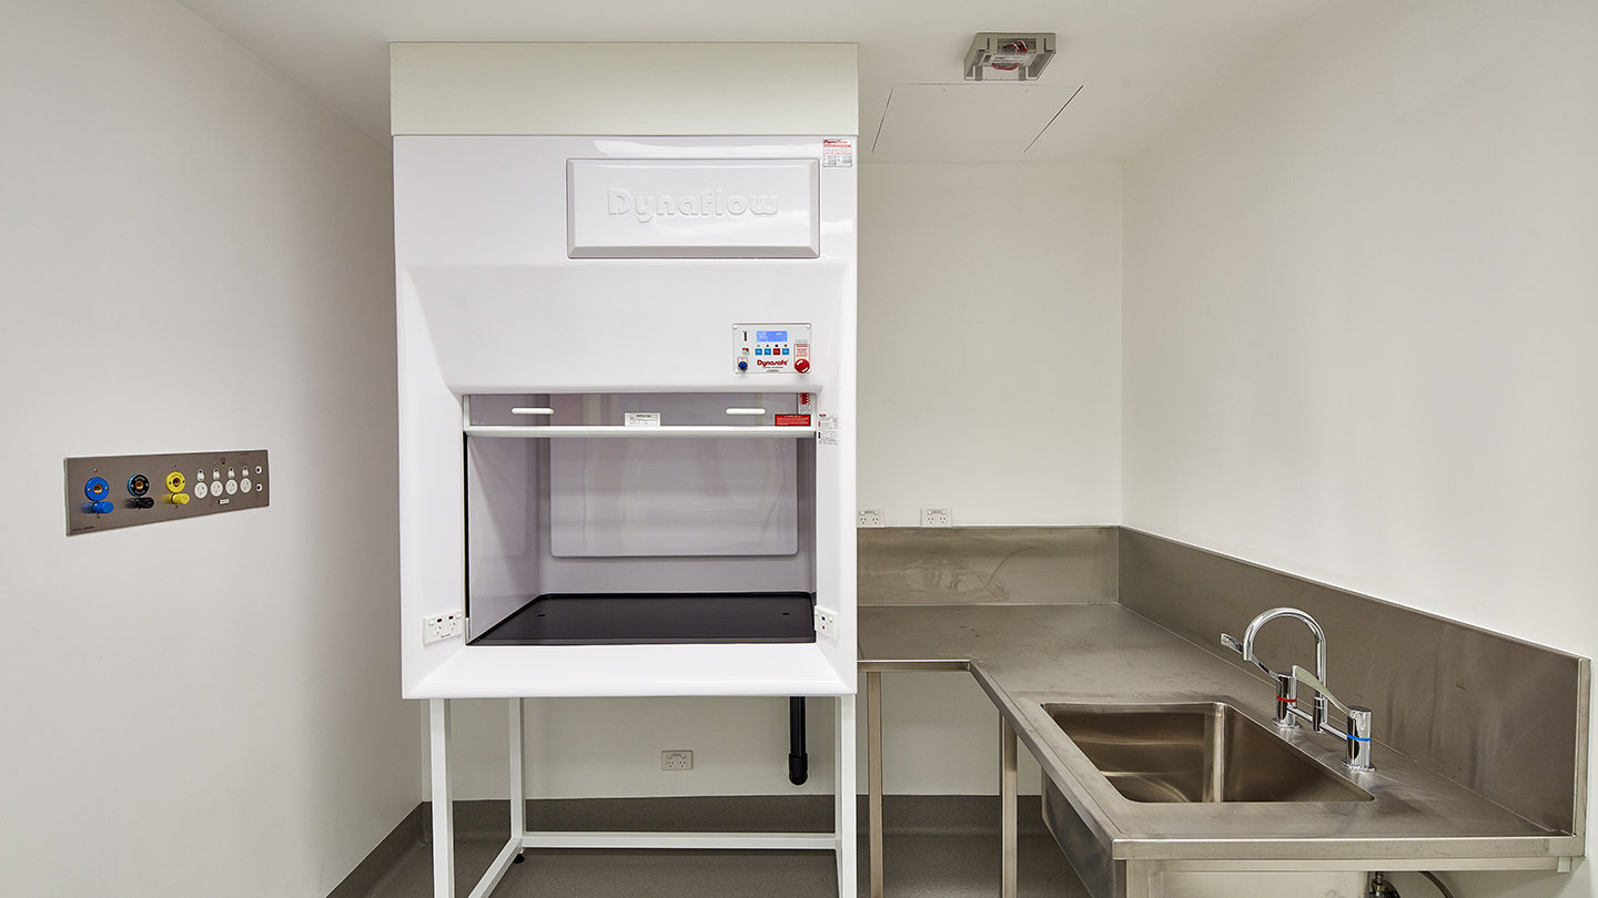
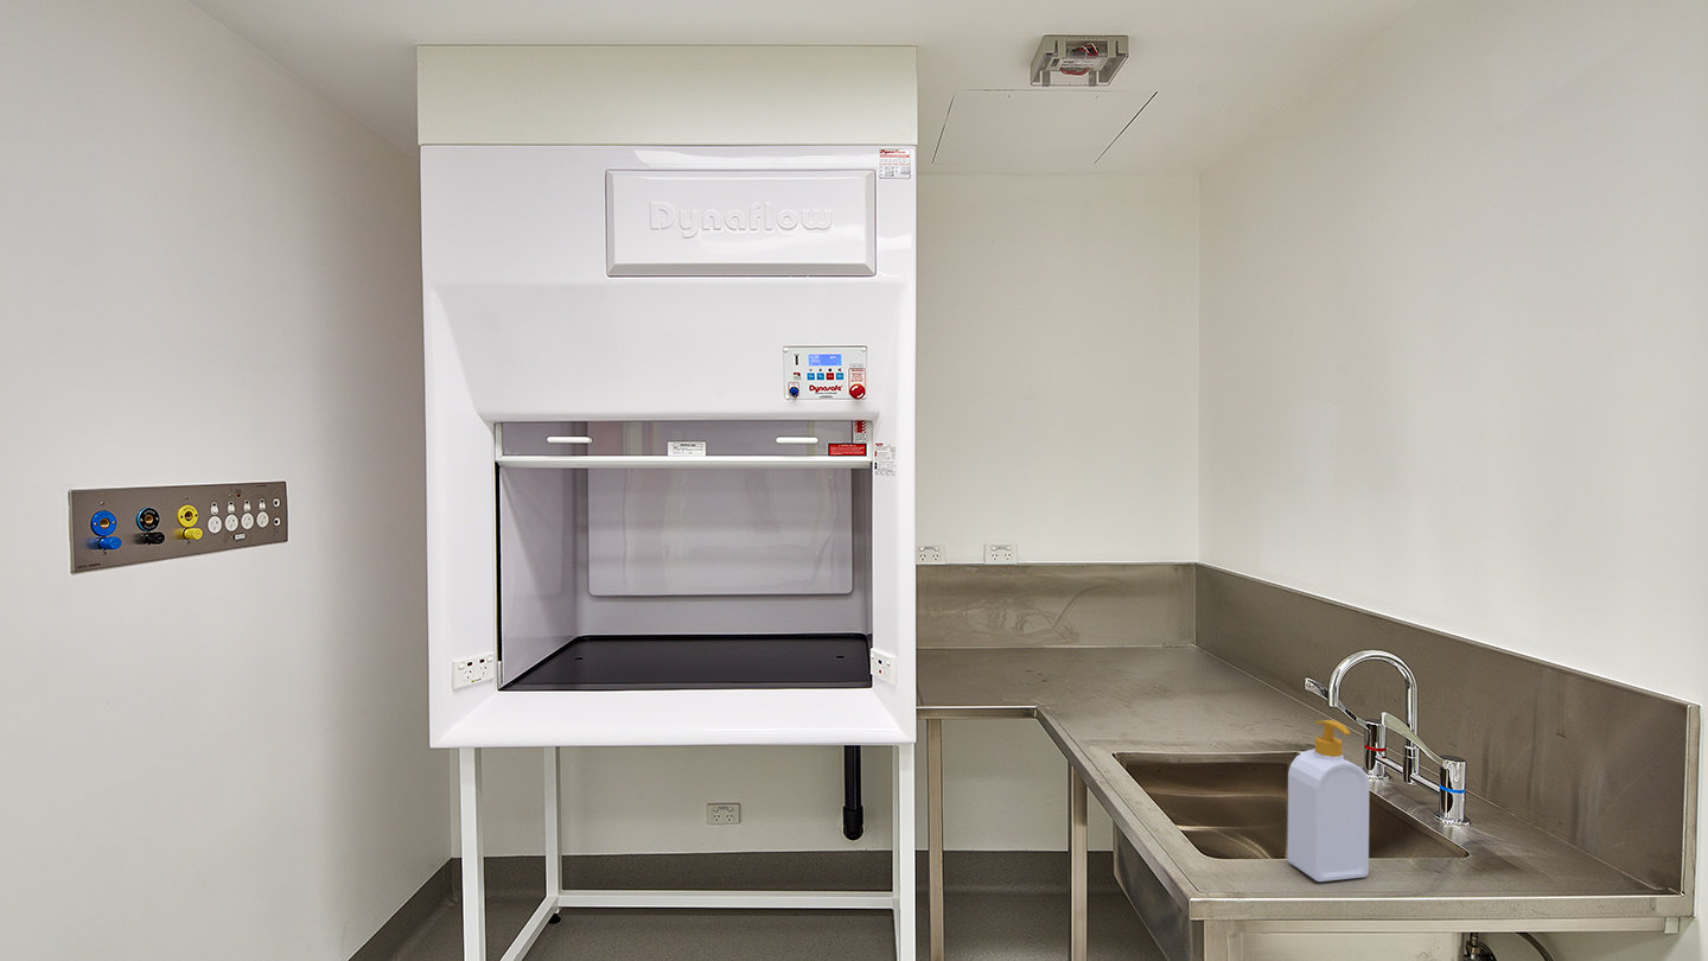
+ soap bottle (1330, 796)
